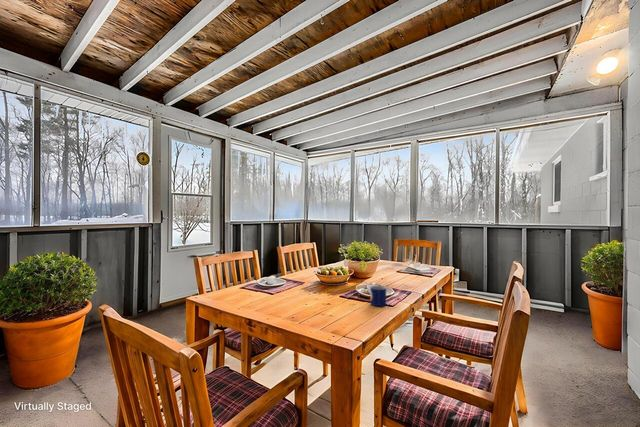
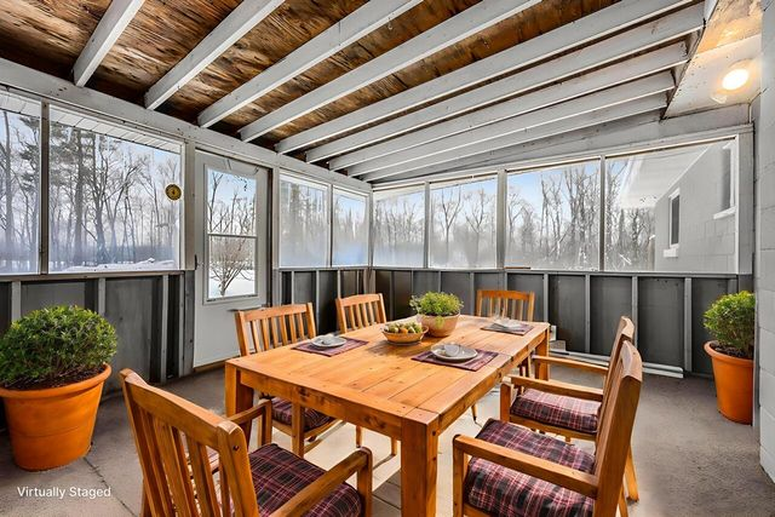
- mug (378, 296)
